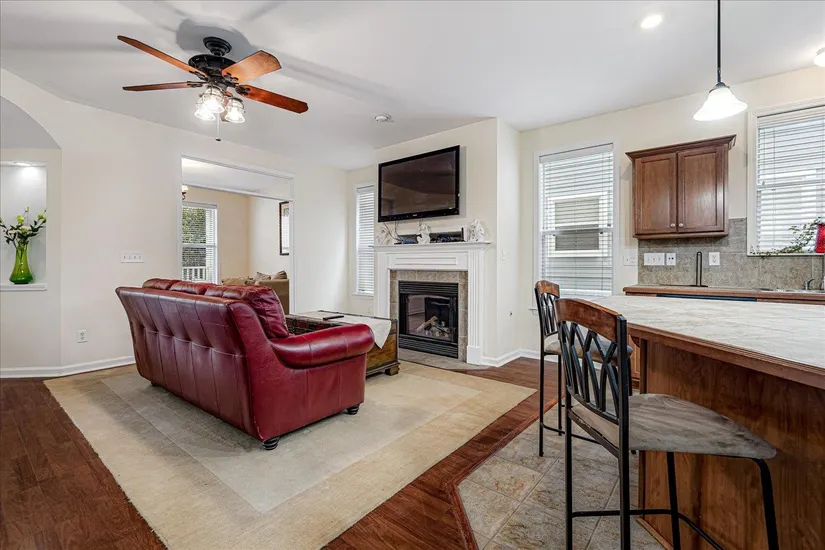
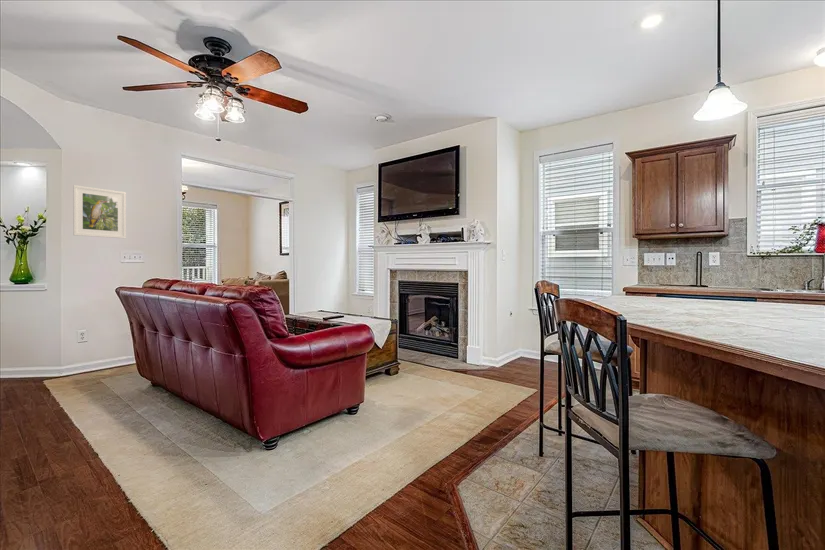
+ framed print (100, 212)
